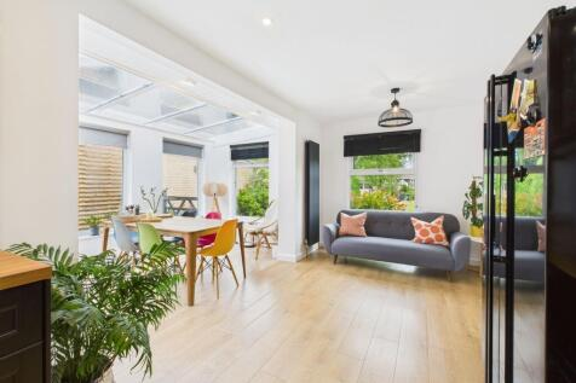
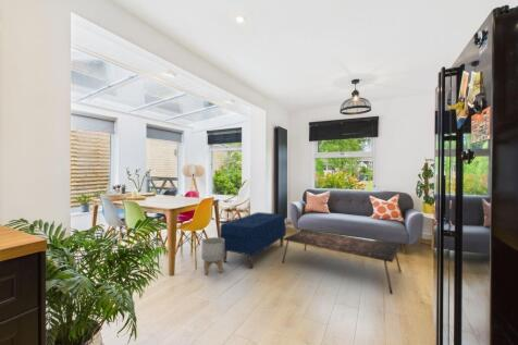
+ planter (212, 255)
+ bench (256, 235)
+ coffee table (338, 250)
